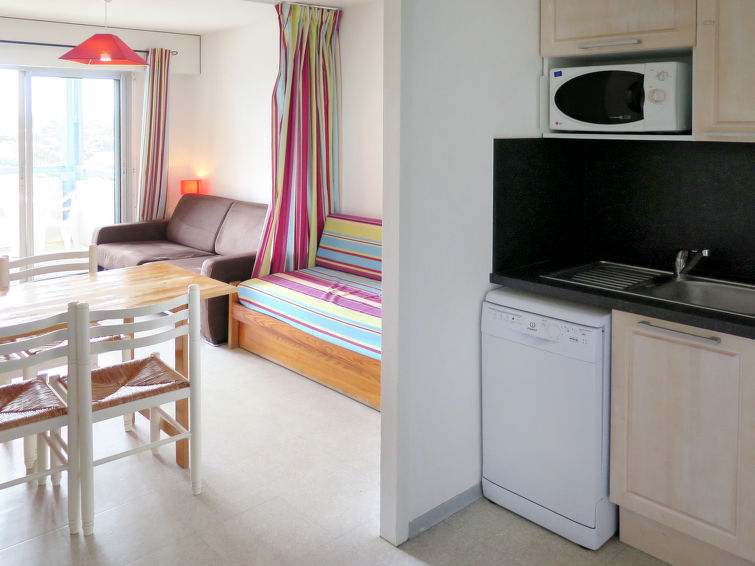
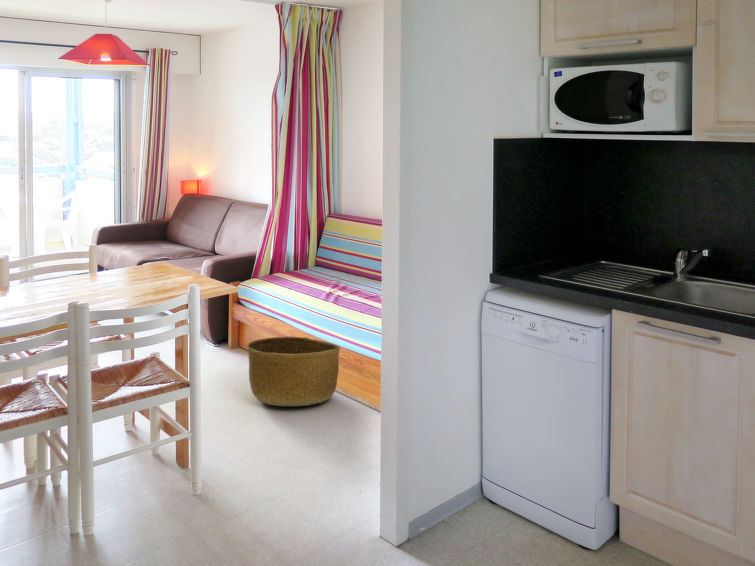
+ basket (292, 371)
